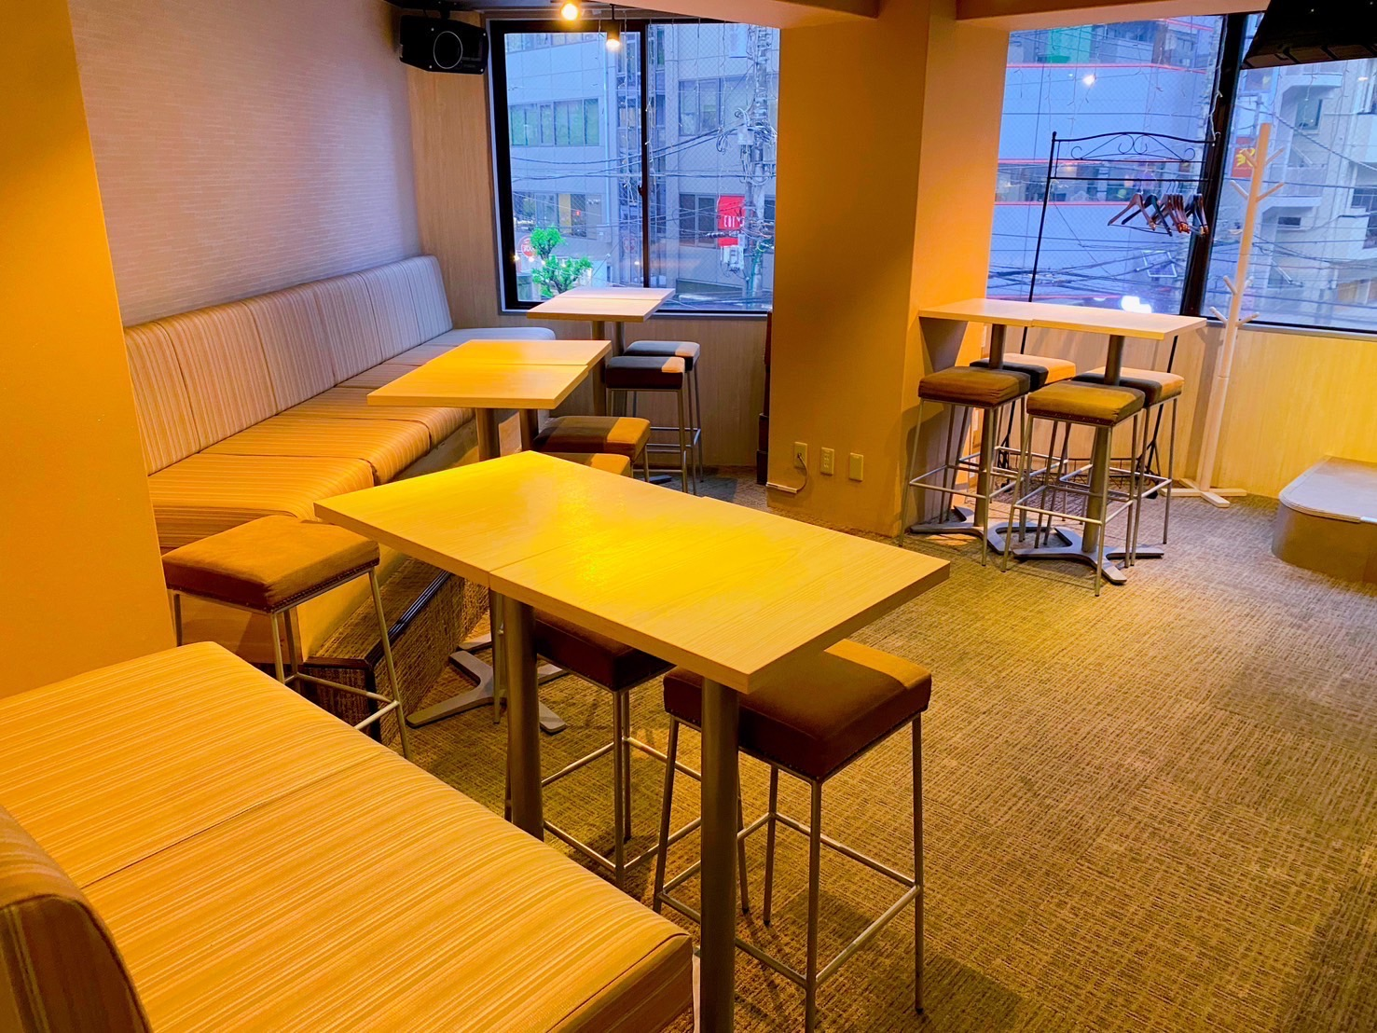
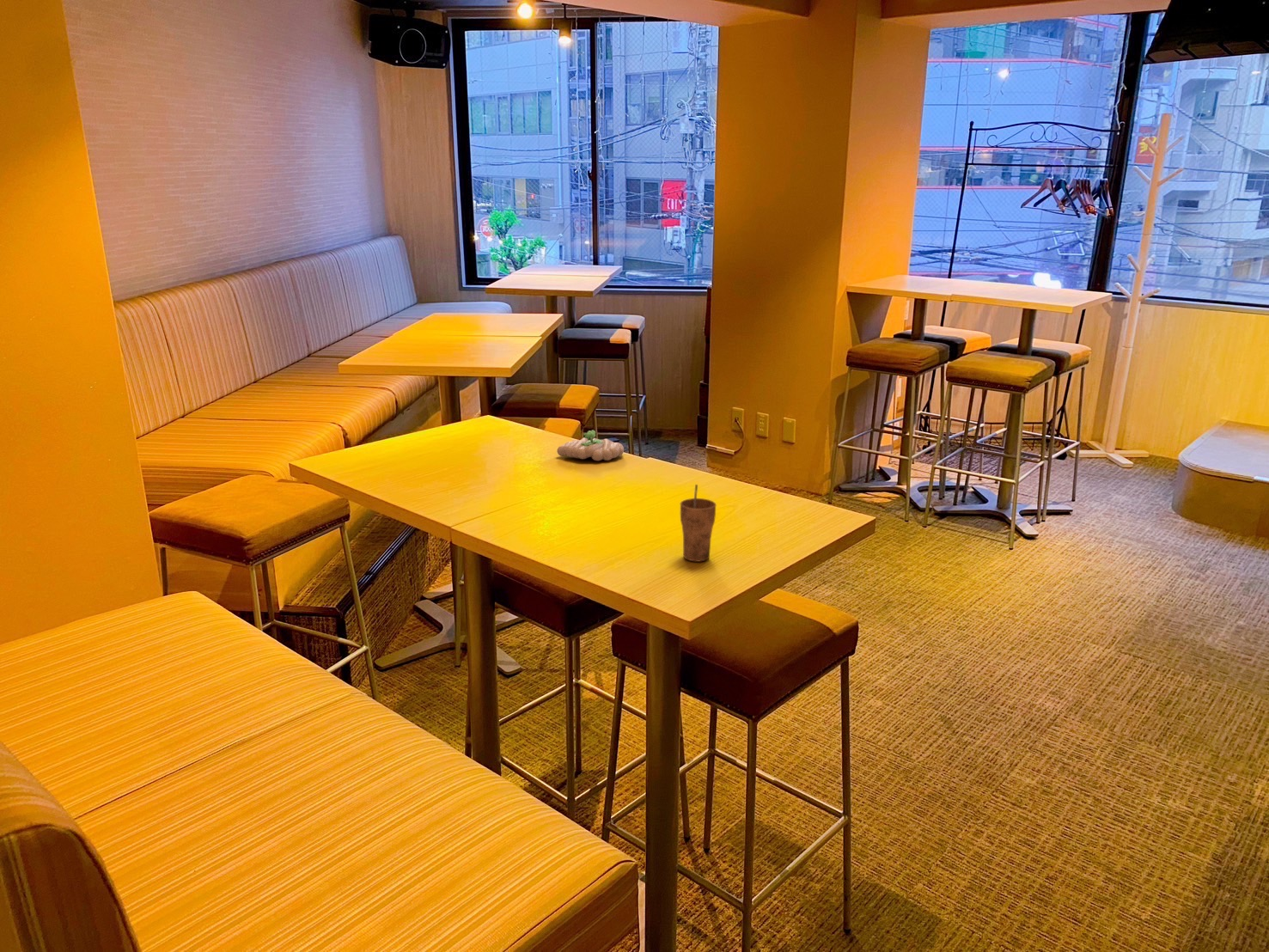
+ flower (591, 443)
+ cup (697, 523)
